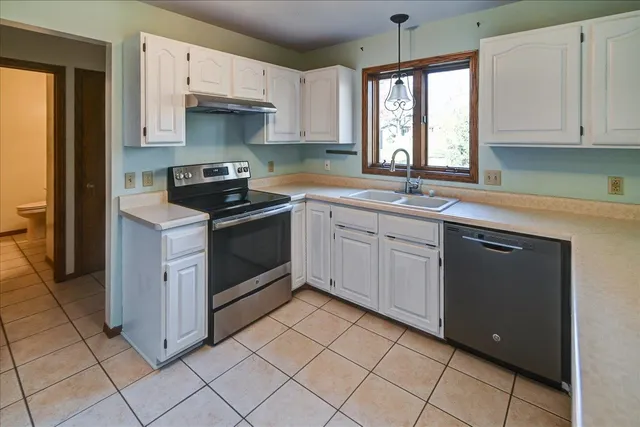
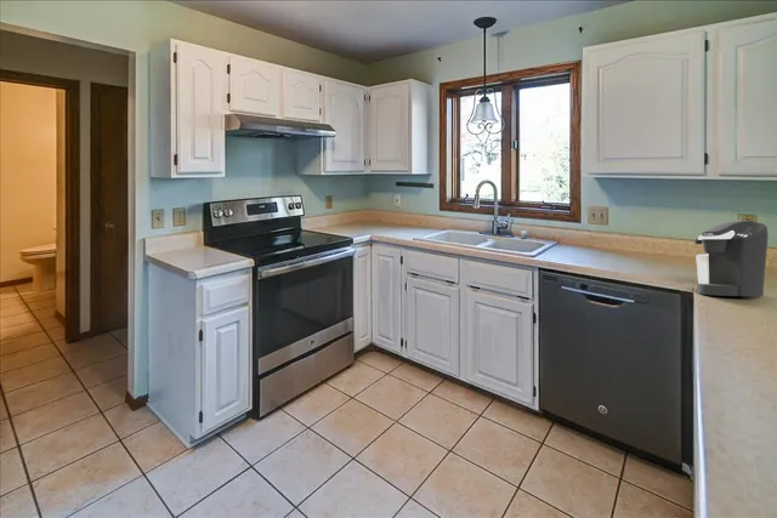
+ coffee maker (726, 256)
